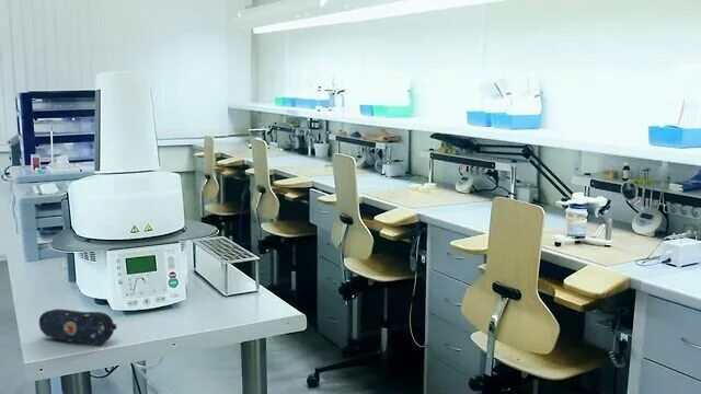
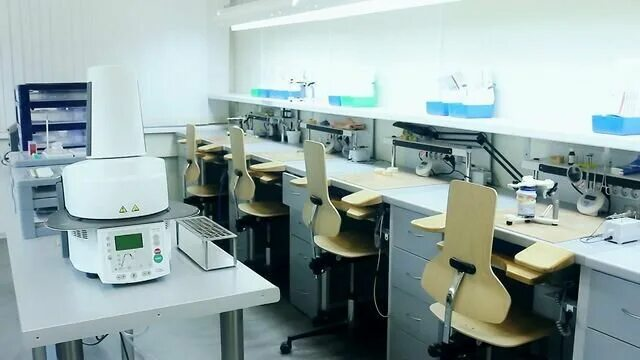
- pencil case (76, 325)
